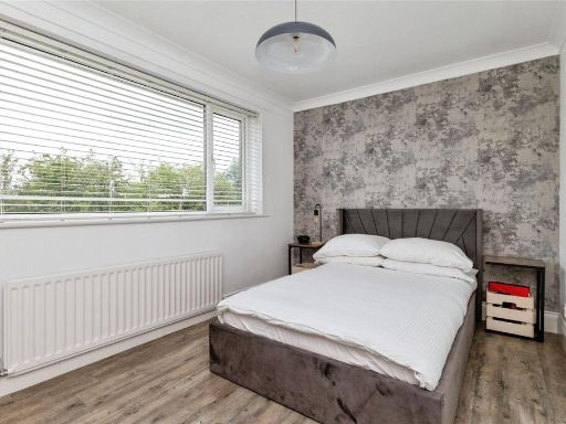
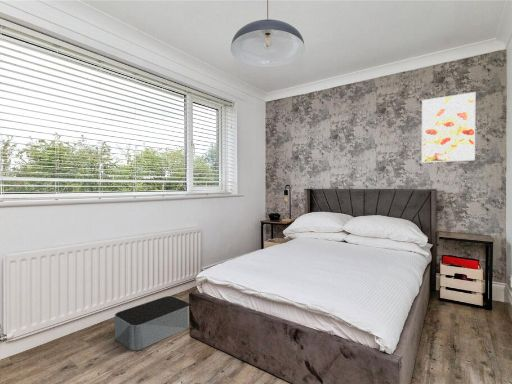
+ storage bin (154, 320)
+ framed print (447, 129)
